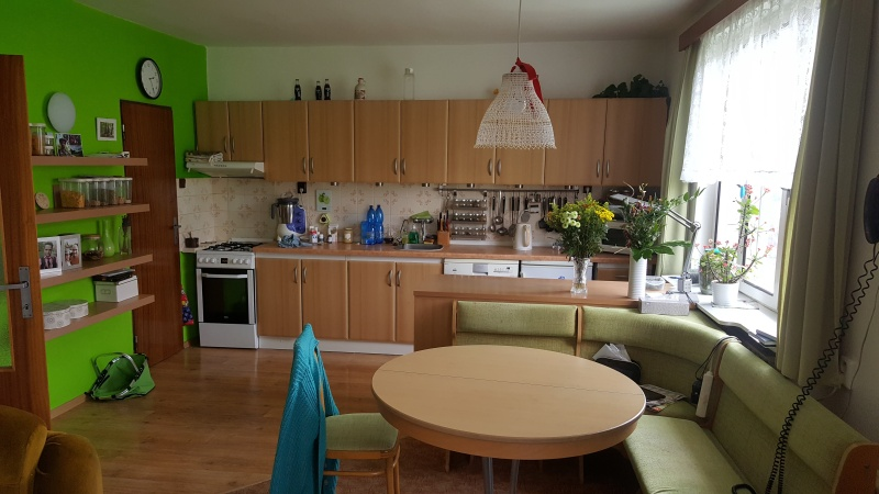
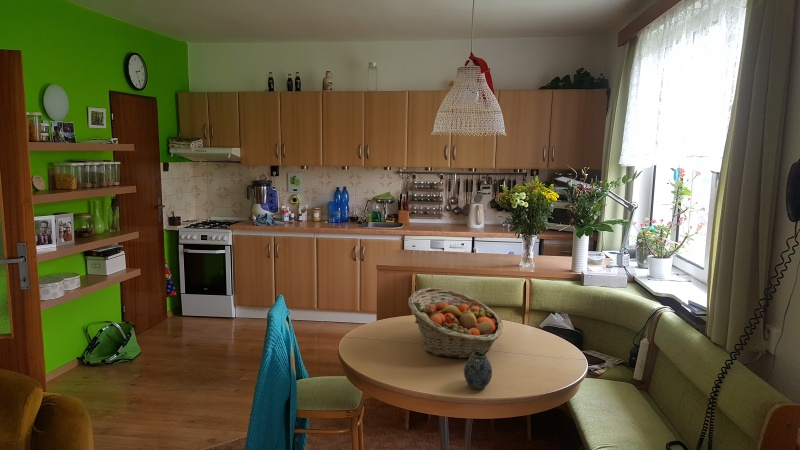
+ fruit basket (455, 320)
+ teapot (478, 368)
